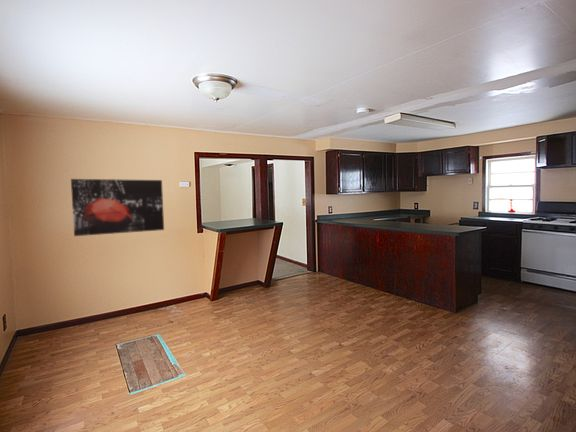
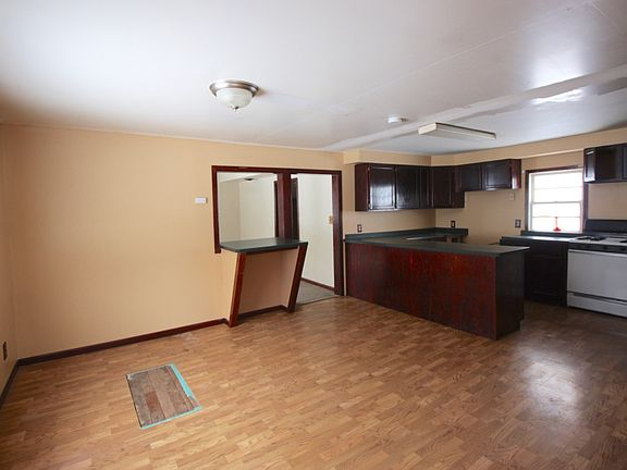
- wall art (120, 206)
